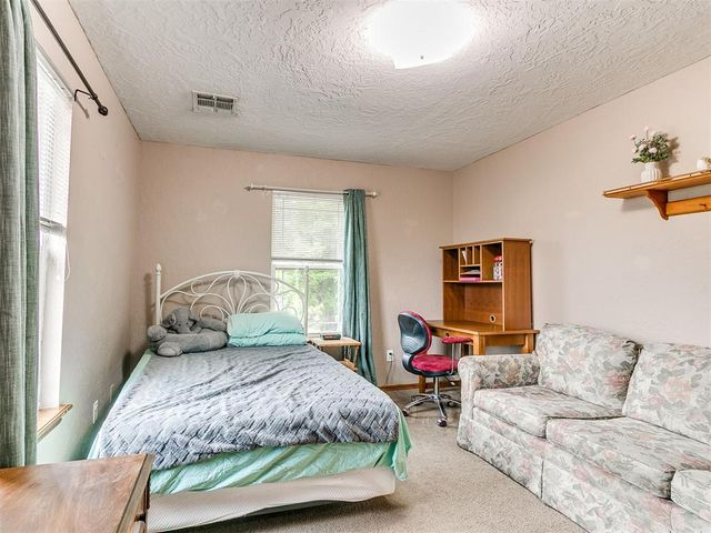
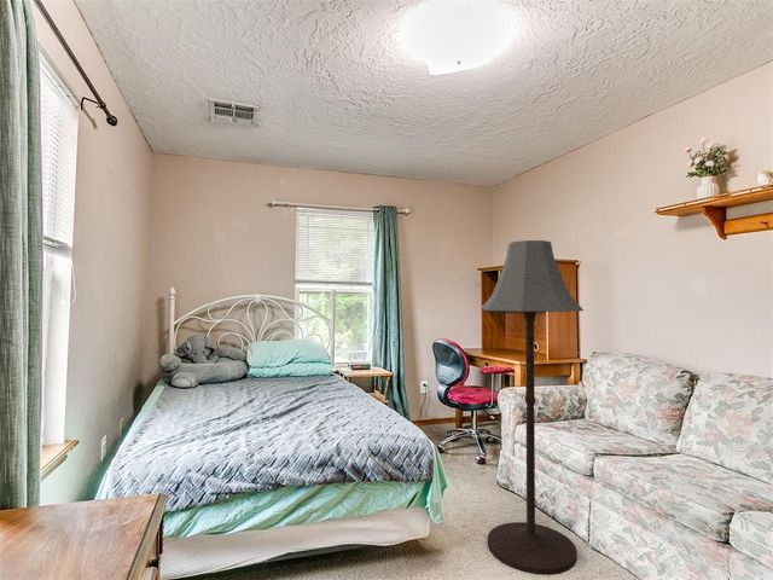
+ floor lamp (529, 395)
